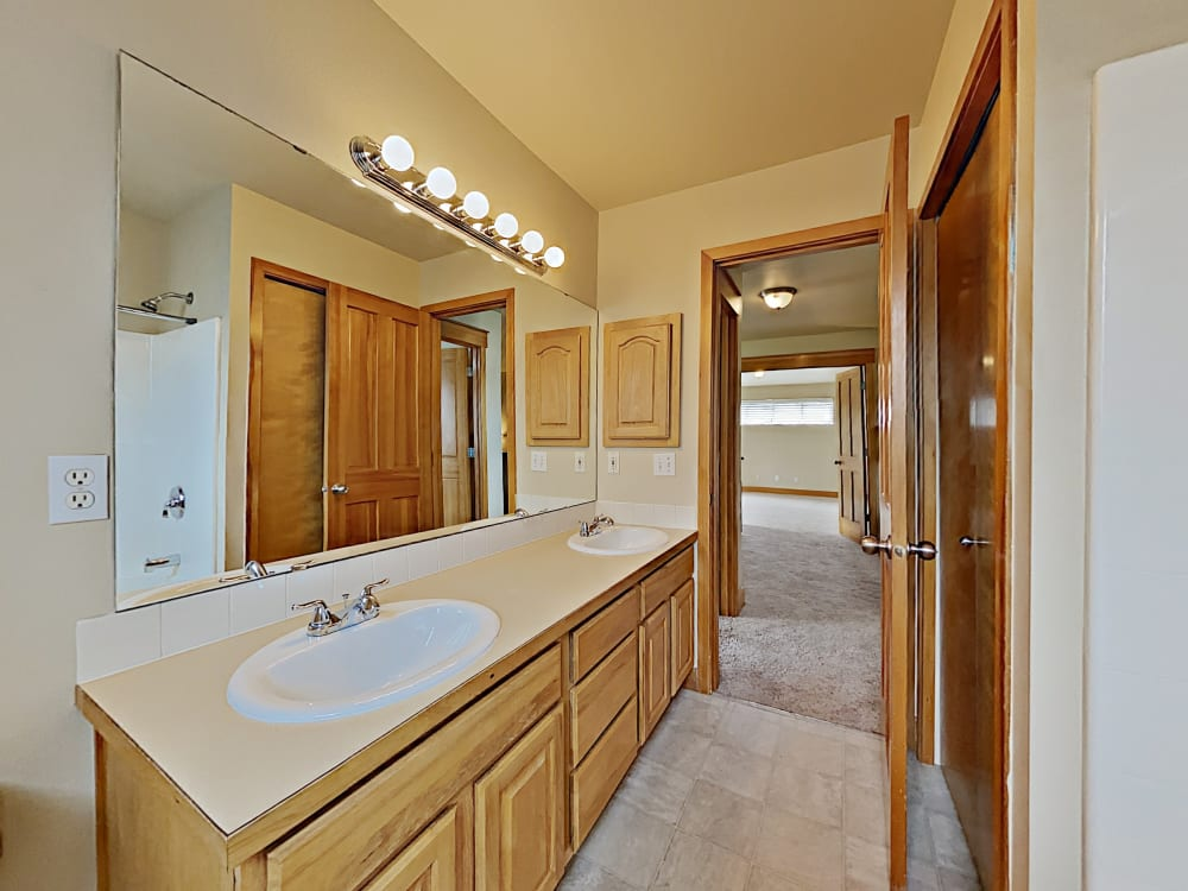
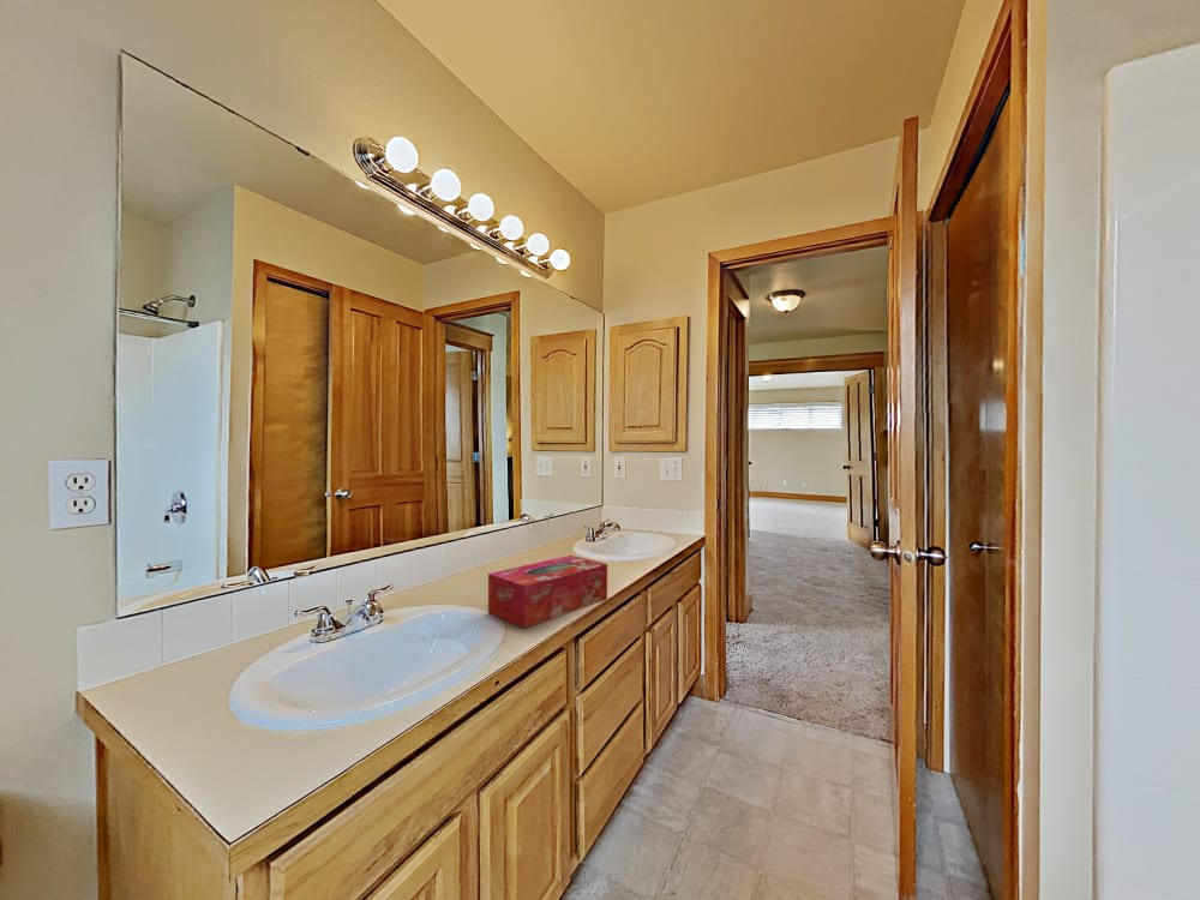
+ tissue box (550, 587)
